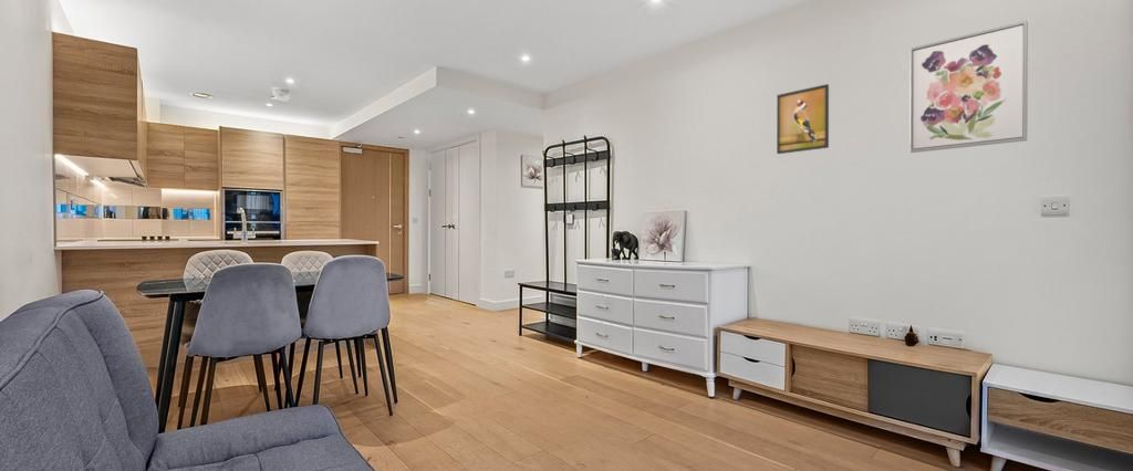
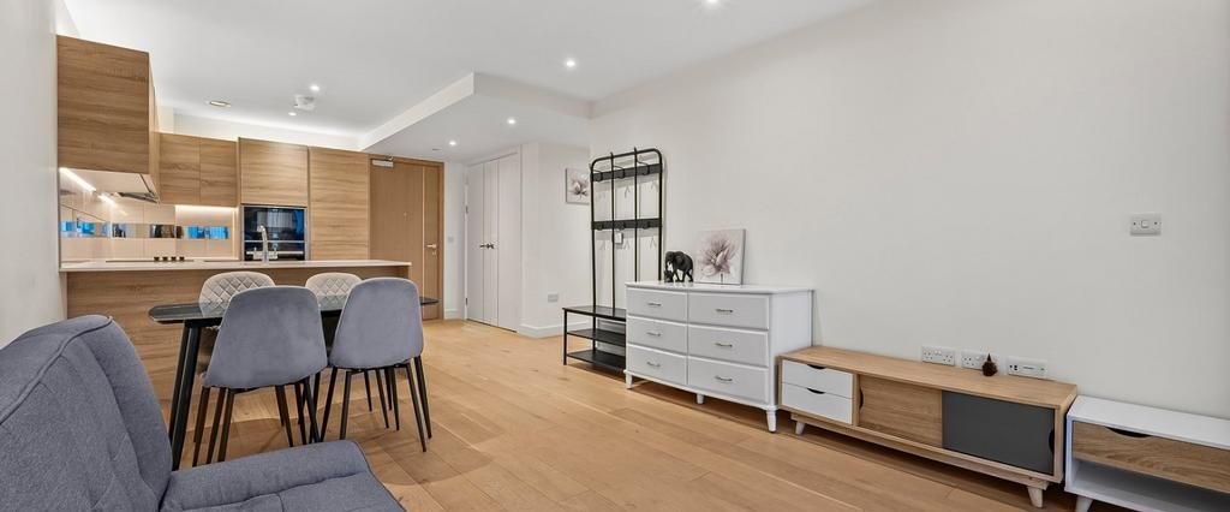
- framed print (801, 119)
- wall art (965, 91)
